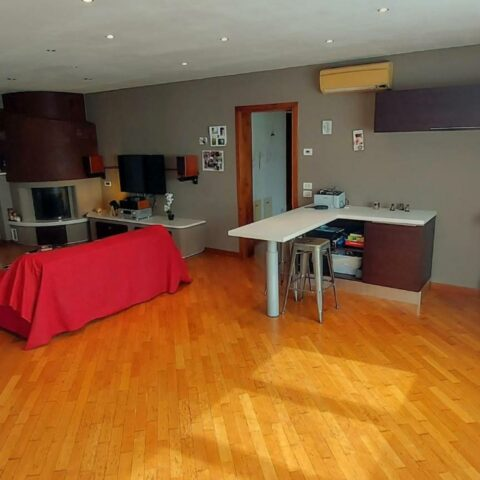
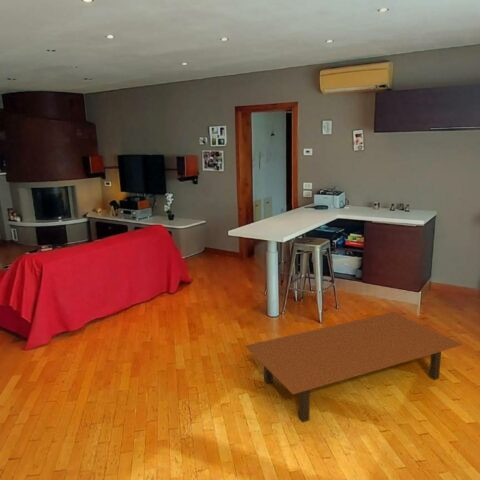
+ coffee table (352, 362)
